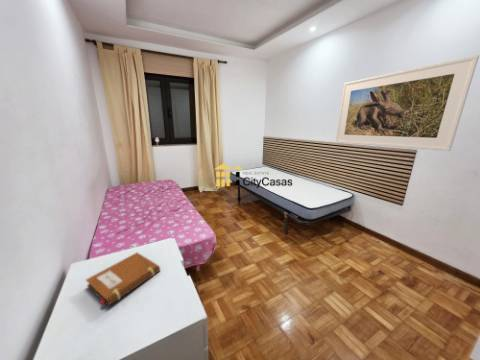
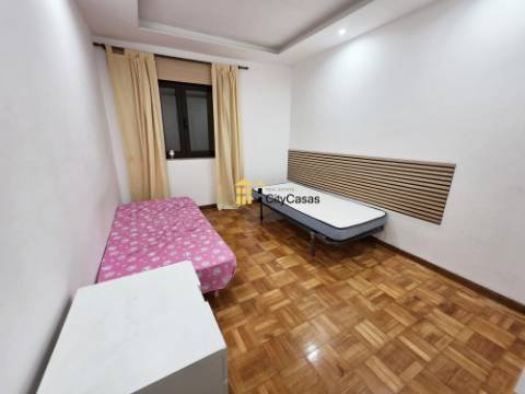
- notebook (123, 276)
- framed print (387, 110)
